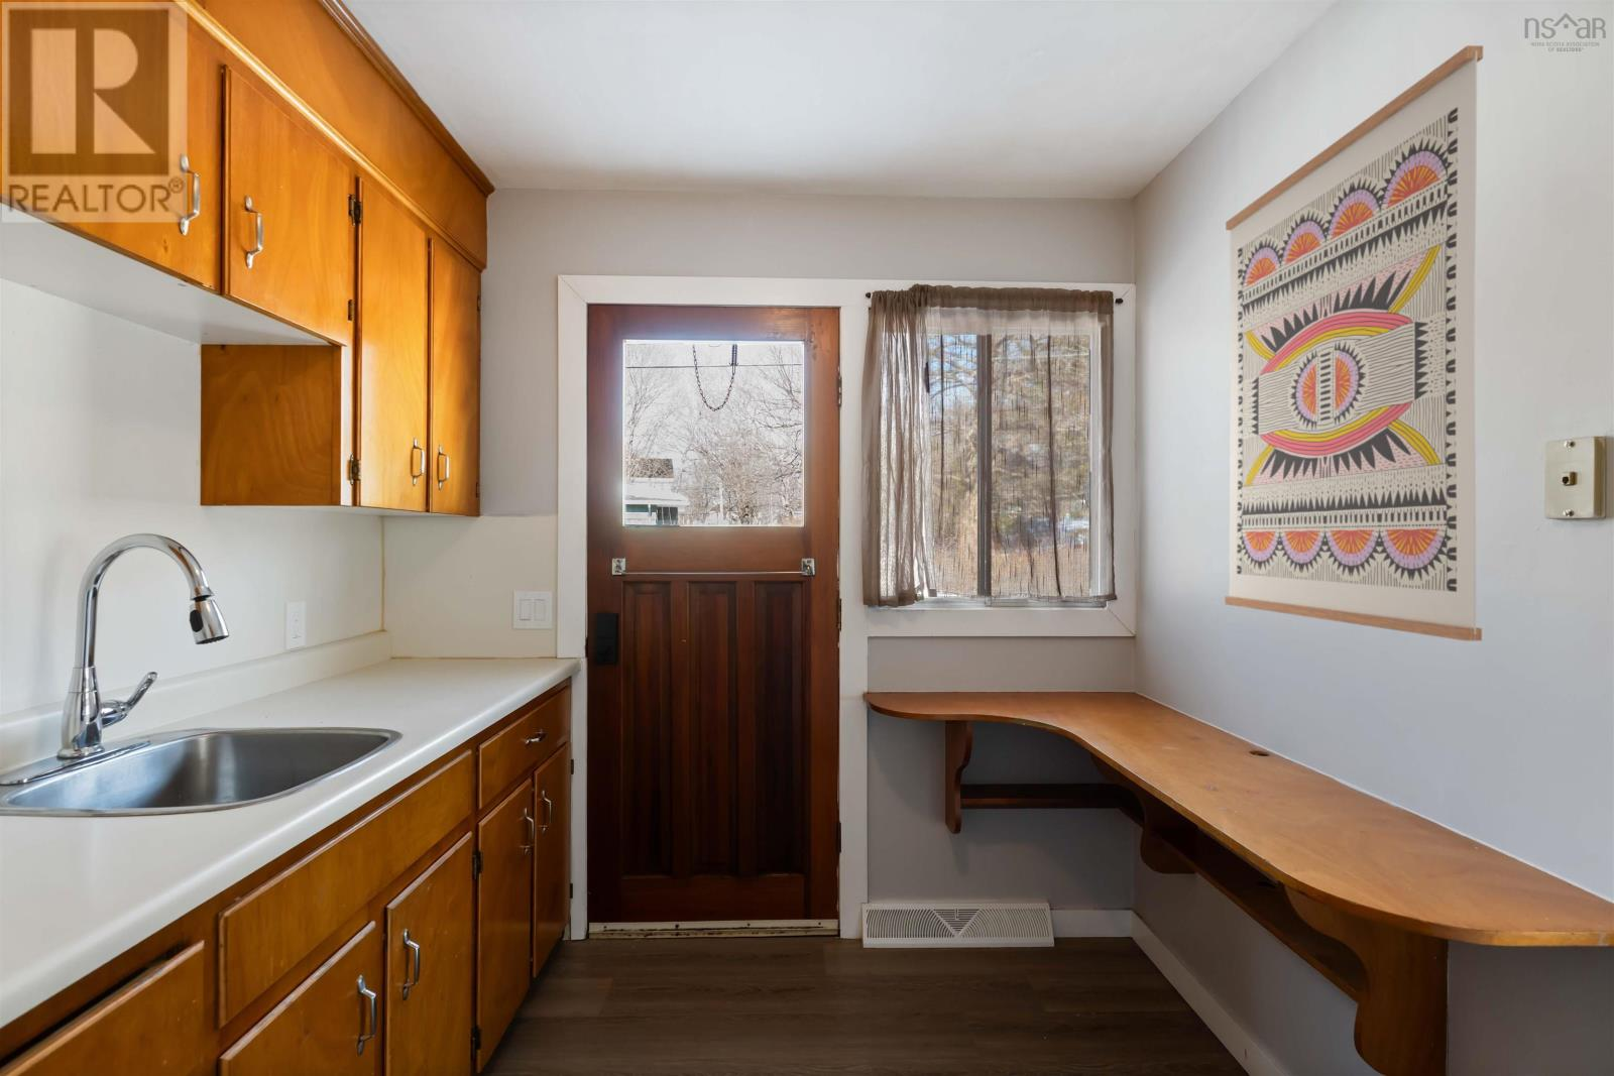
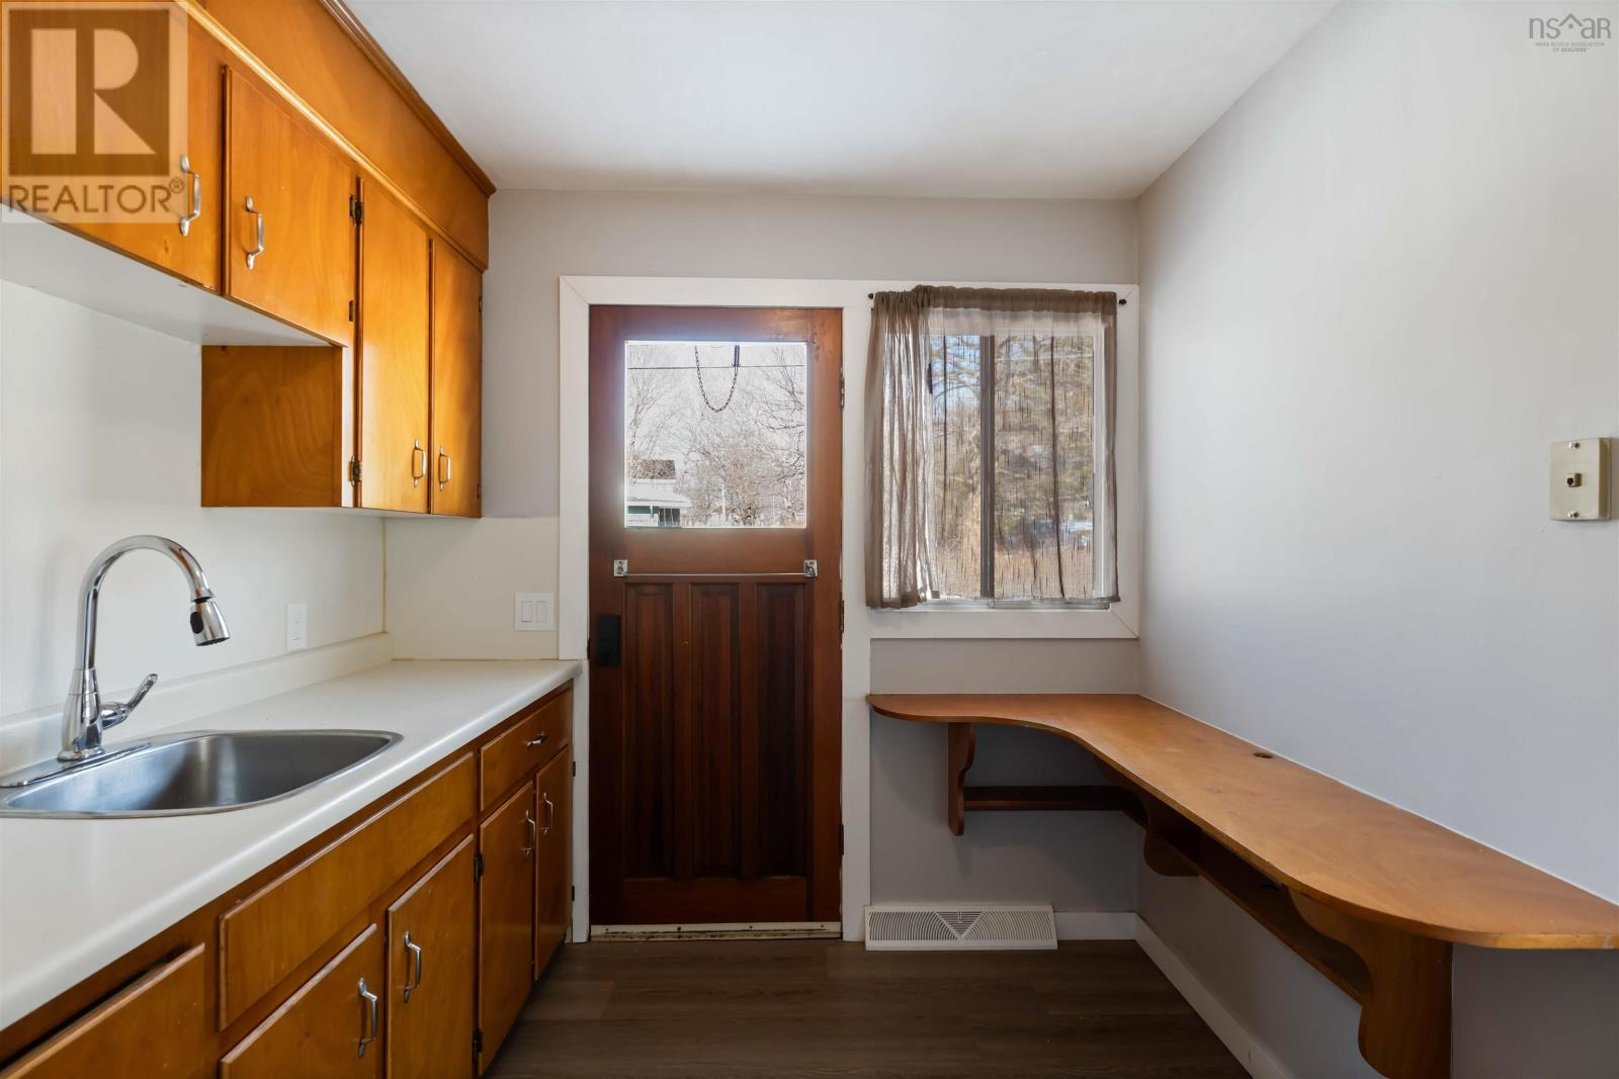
- wall art (1326, 385)
